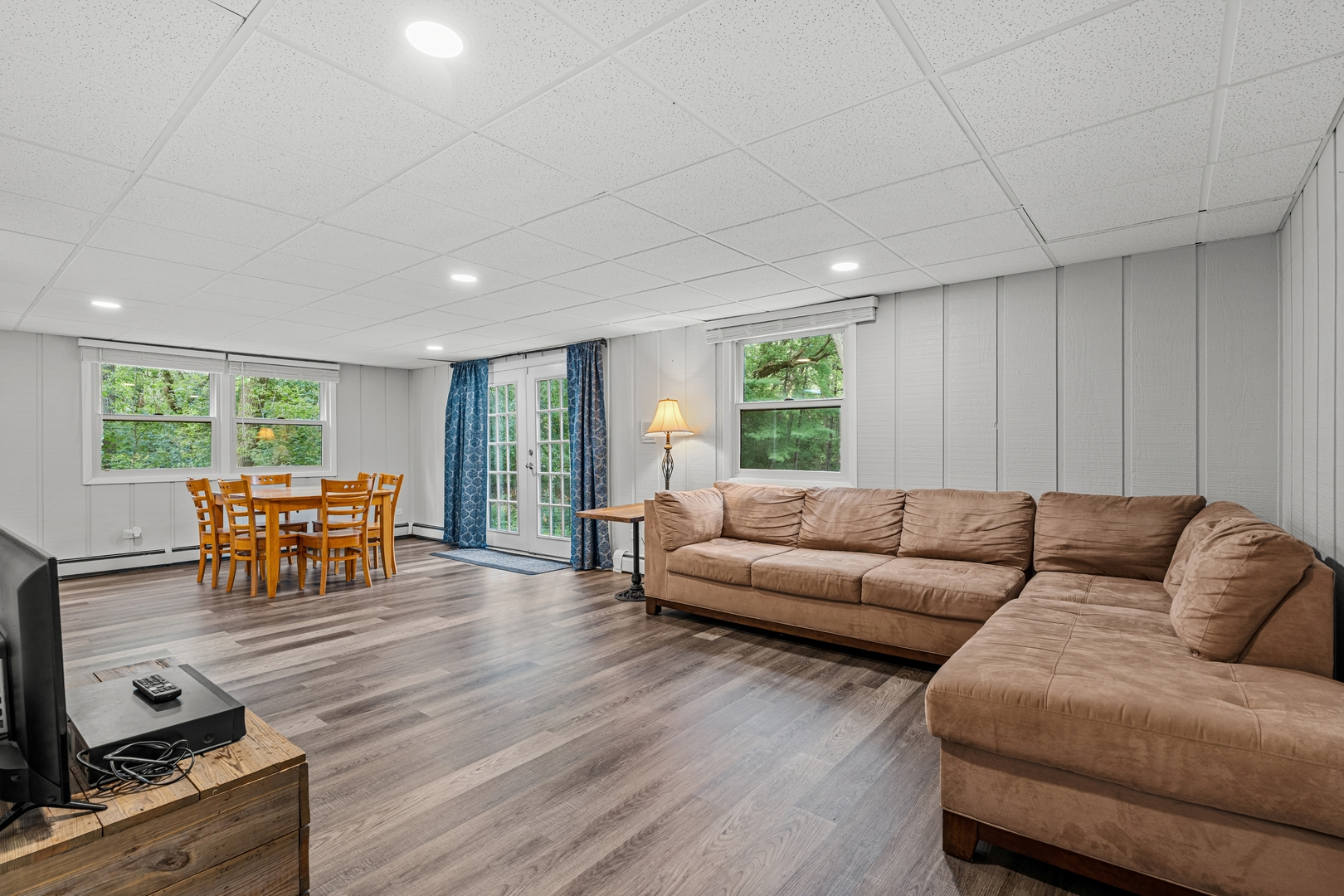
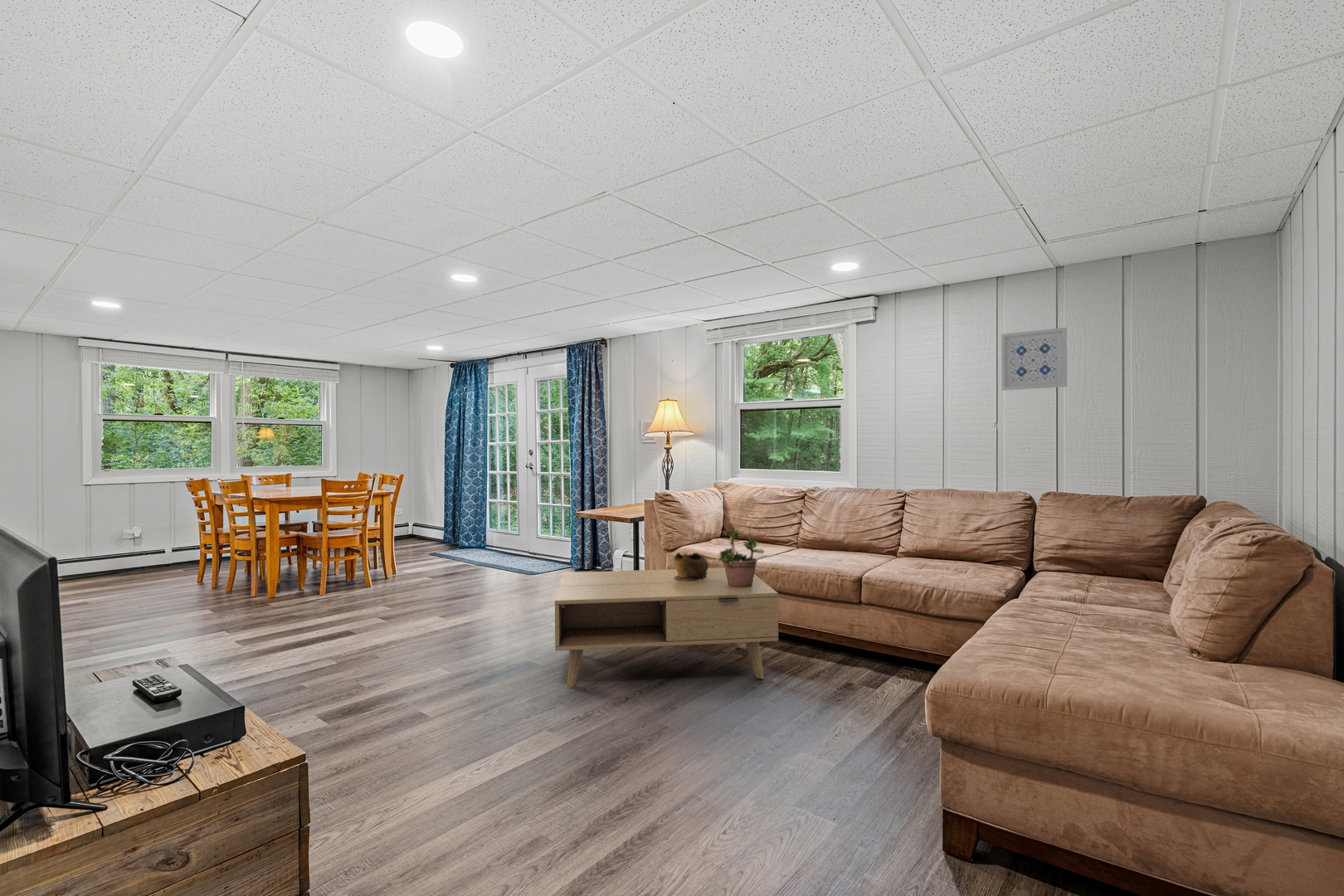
+ potted plant (737, 552)
+ coffee table (662, 624)
+ wall art (1033, 359)
+ decorative bowl (690, 564)
